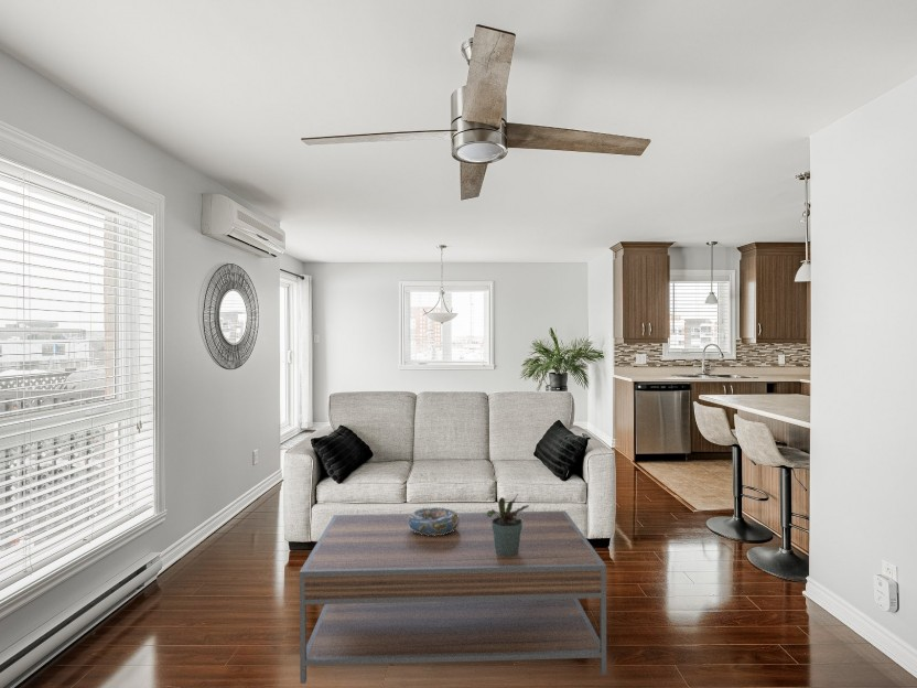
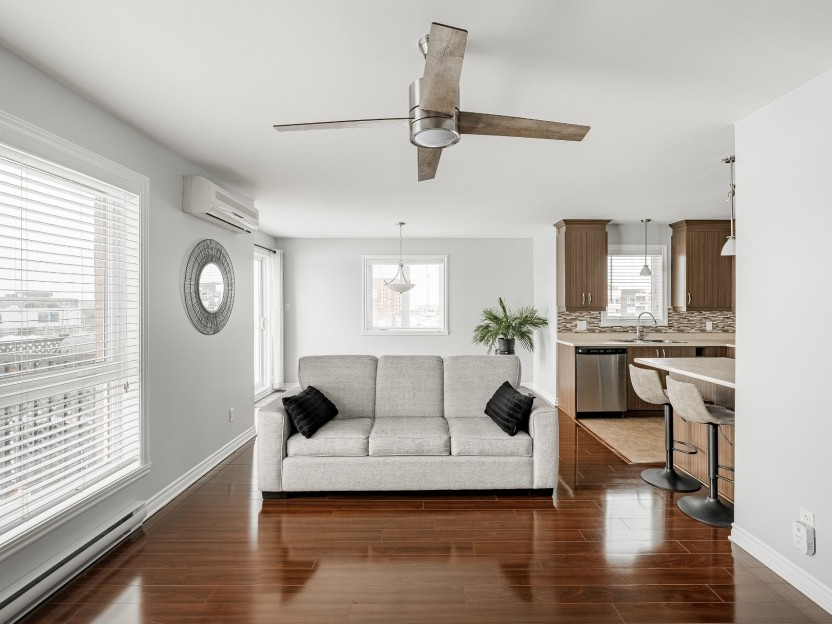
- decorative bowl (433, 519)
- potted plant (509, 523)
- coffee table (452, 582)
